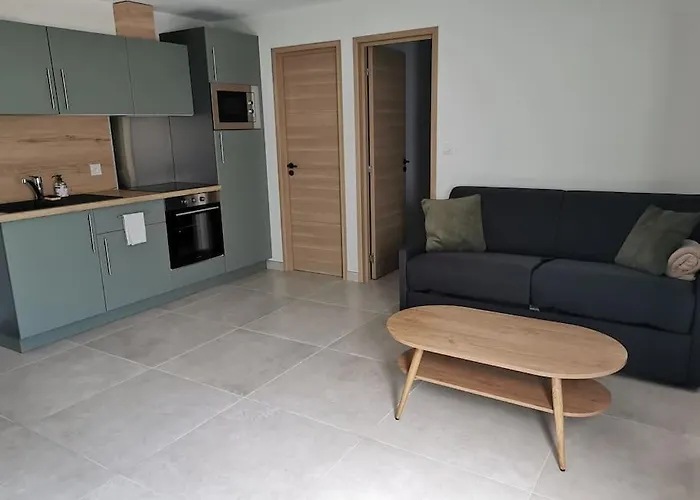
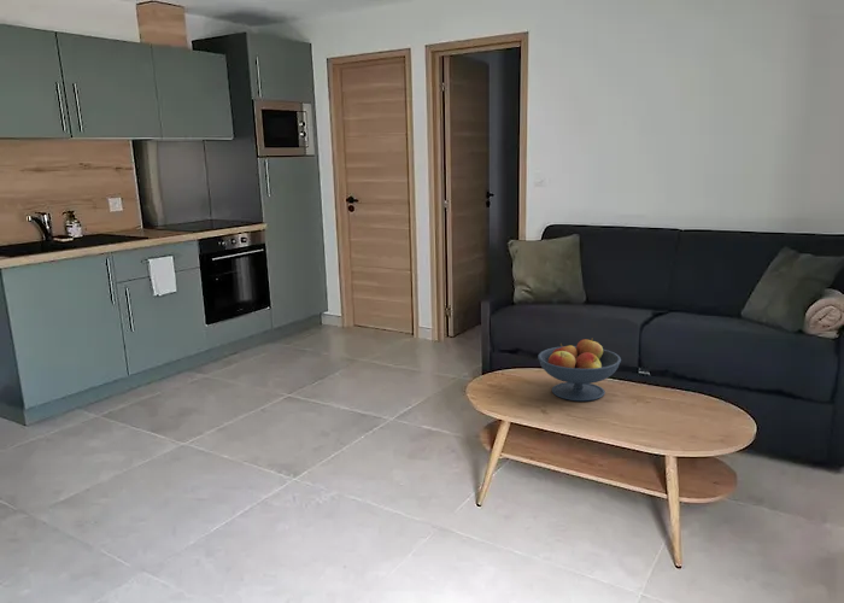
+ fruit bowl (578, 368)
